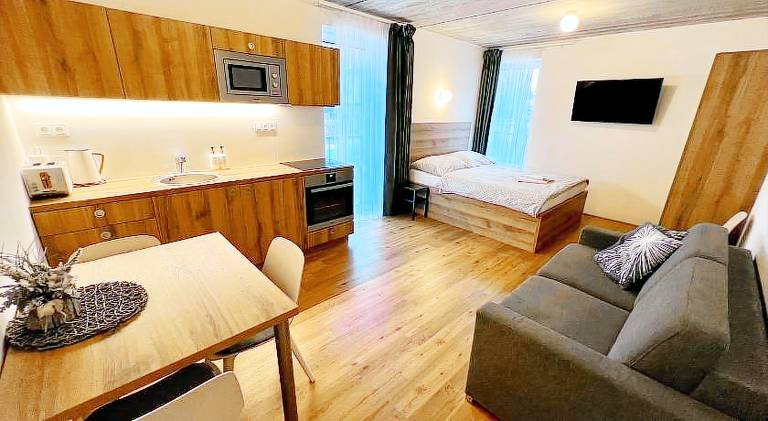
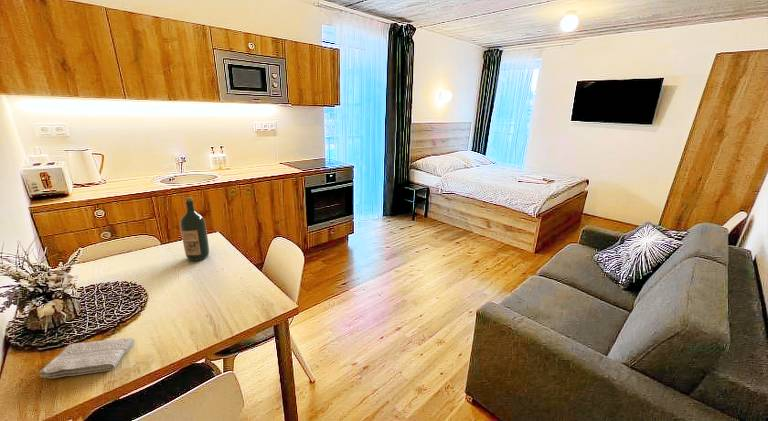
+ wine bottle (193, 228)
+ washcloth (89, 356)
